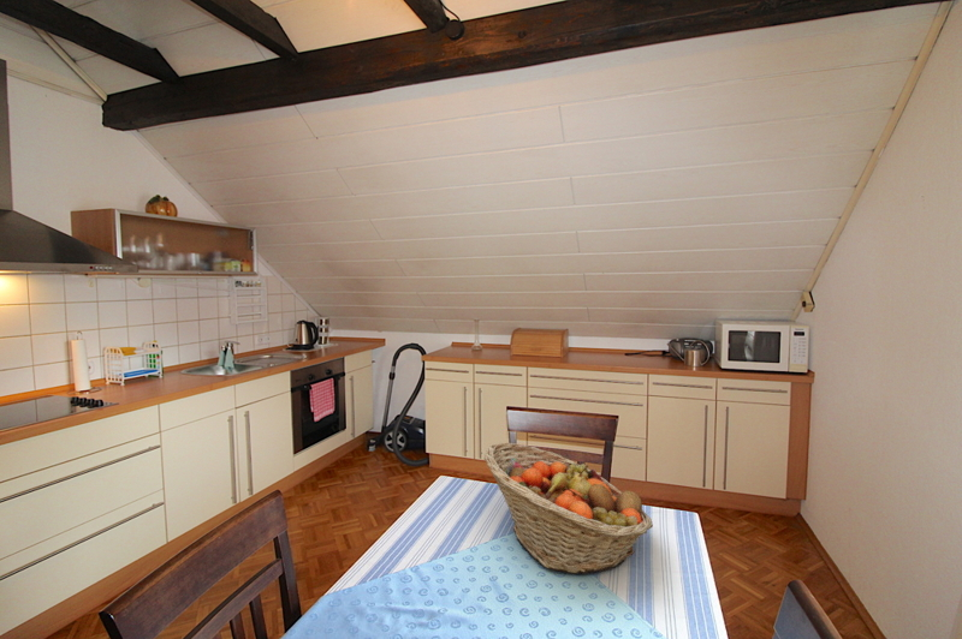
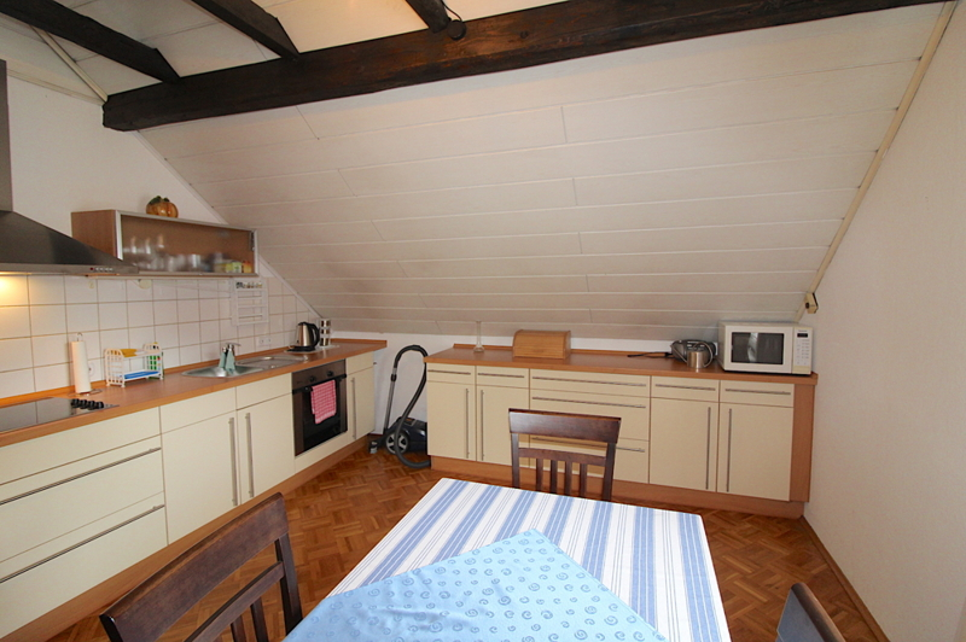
- fruit basket (562, 496)
